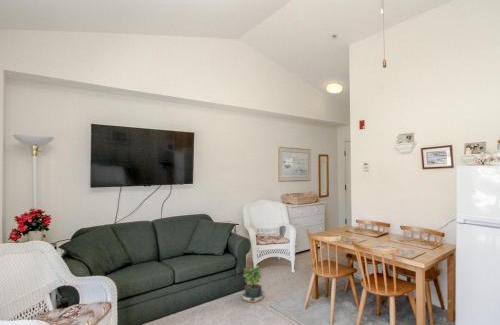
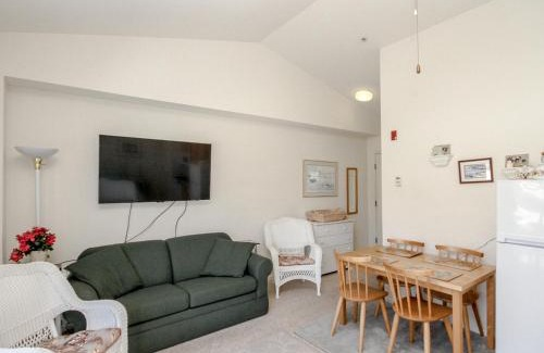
- potted plant (253, 282)
